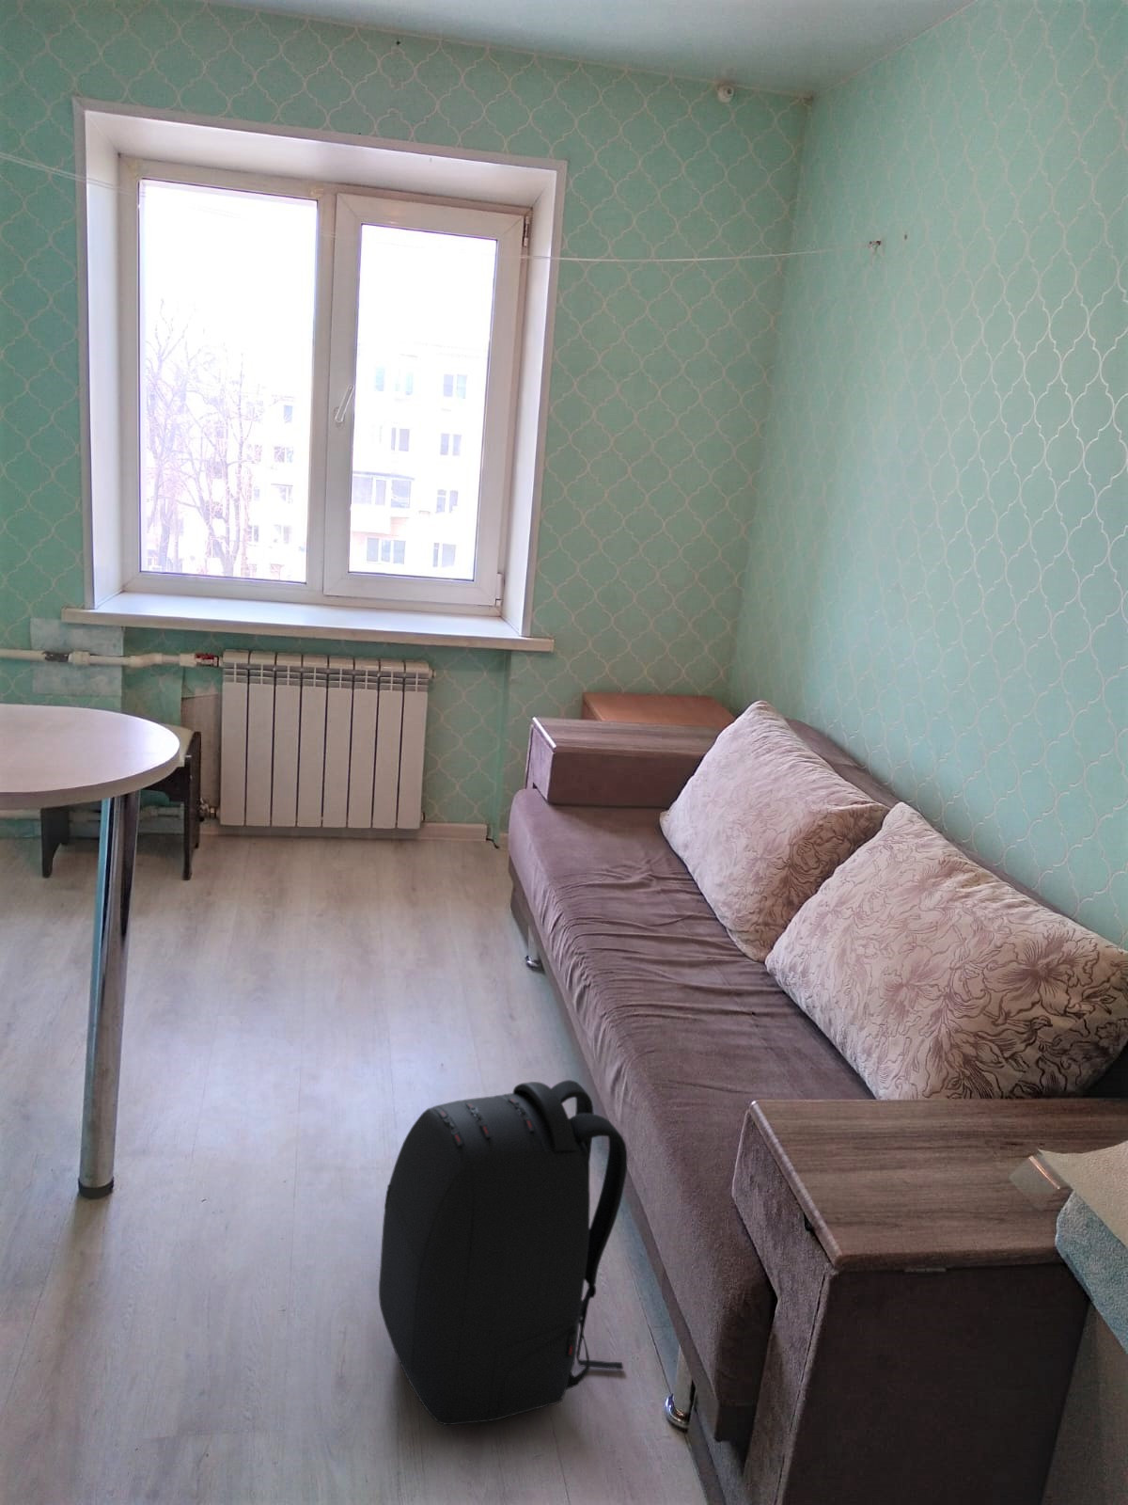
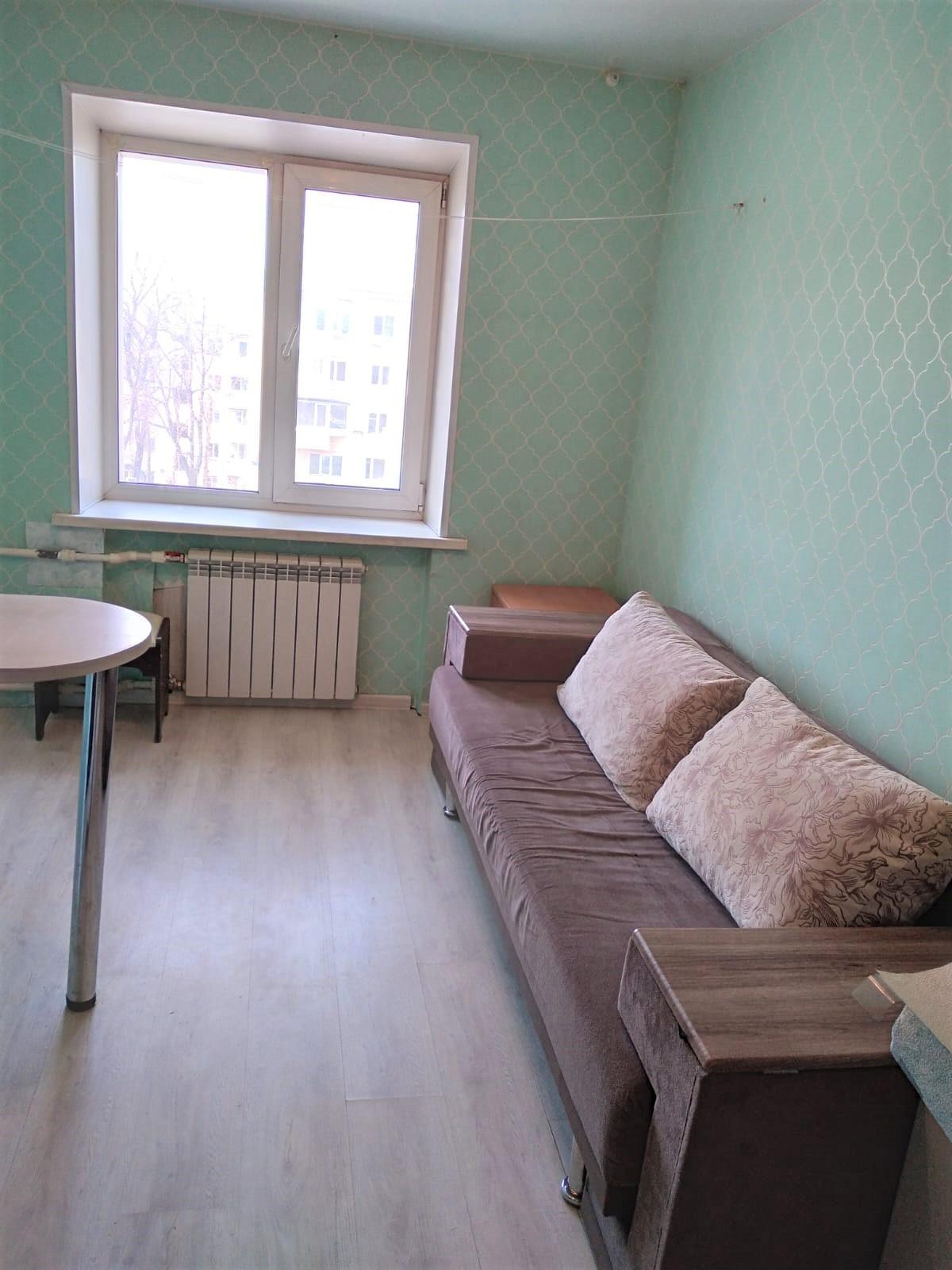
- backpack (512, 1232)
